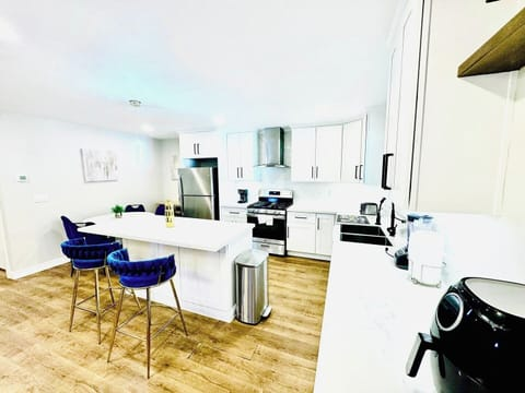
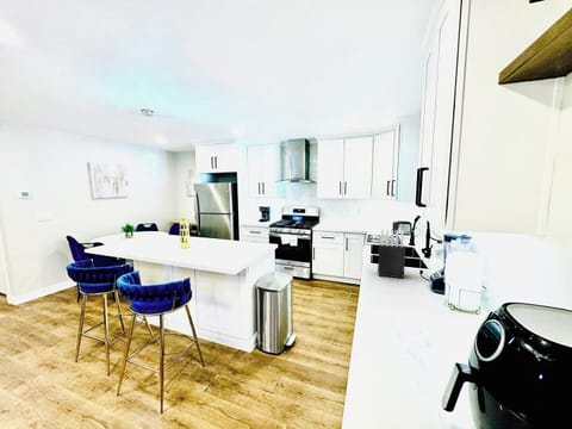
+ knife block (391, 251)
